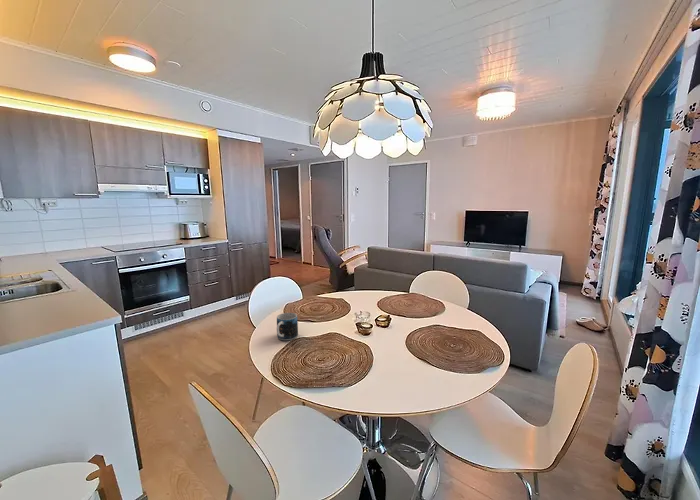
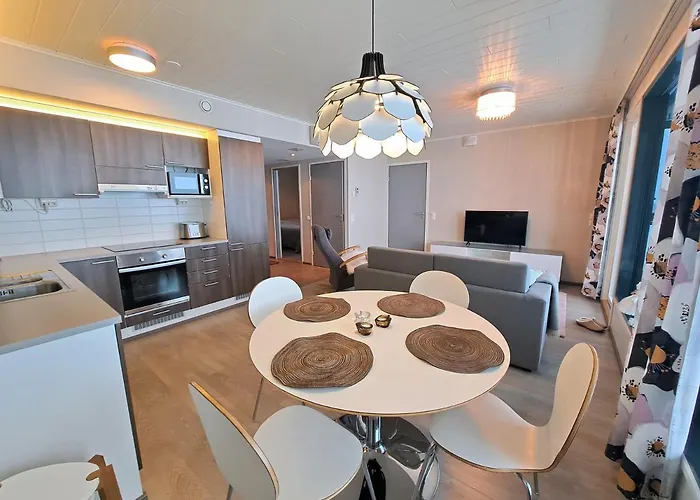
- mug (285, 328)
